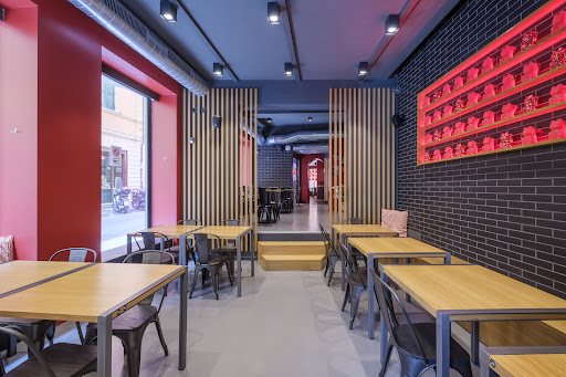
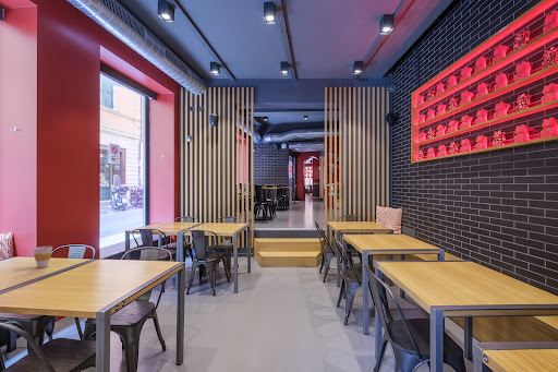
+ cup (43, 256)
